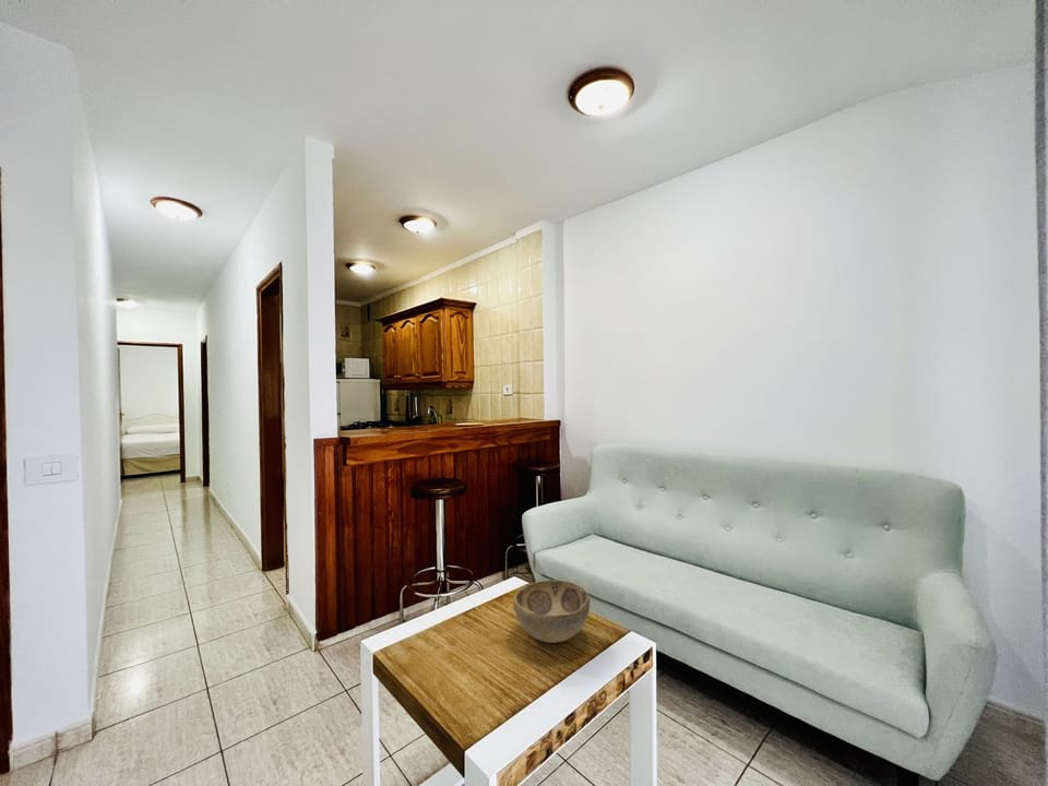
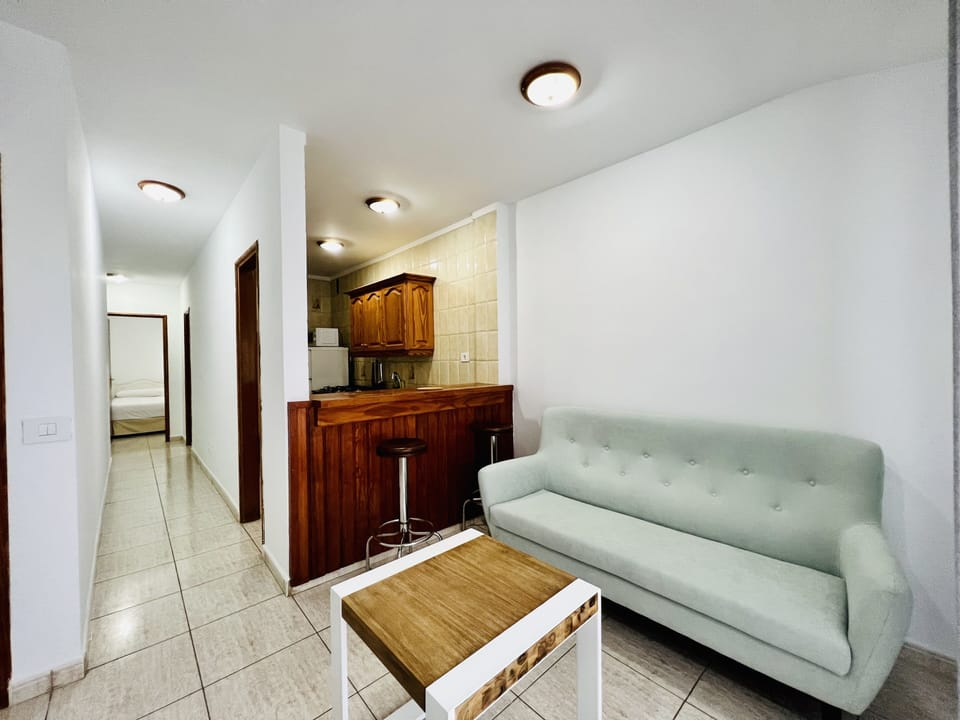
- decorative bowl (551, 614)
